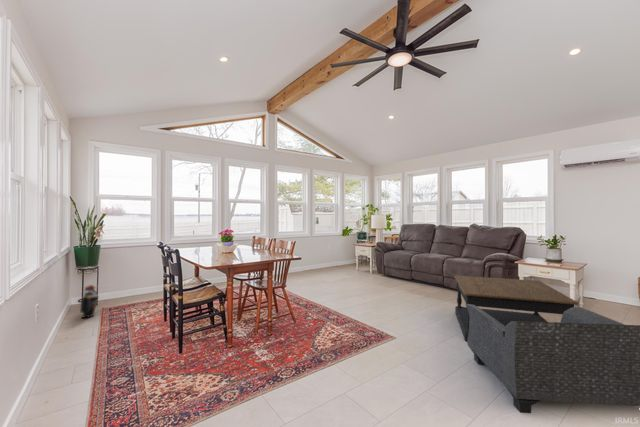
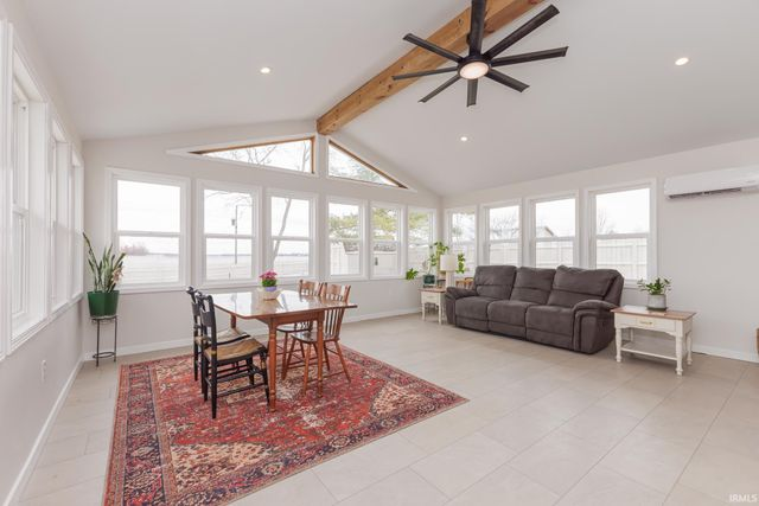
- armchair (552, 344)
- coffee table (505, 308)
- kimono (97, 299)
